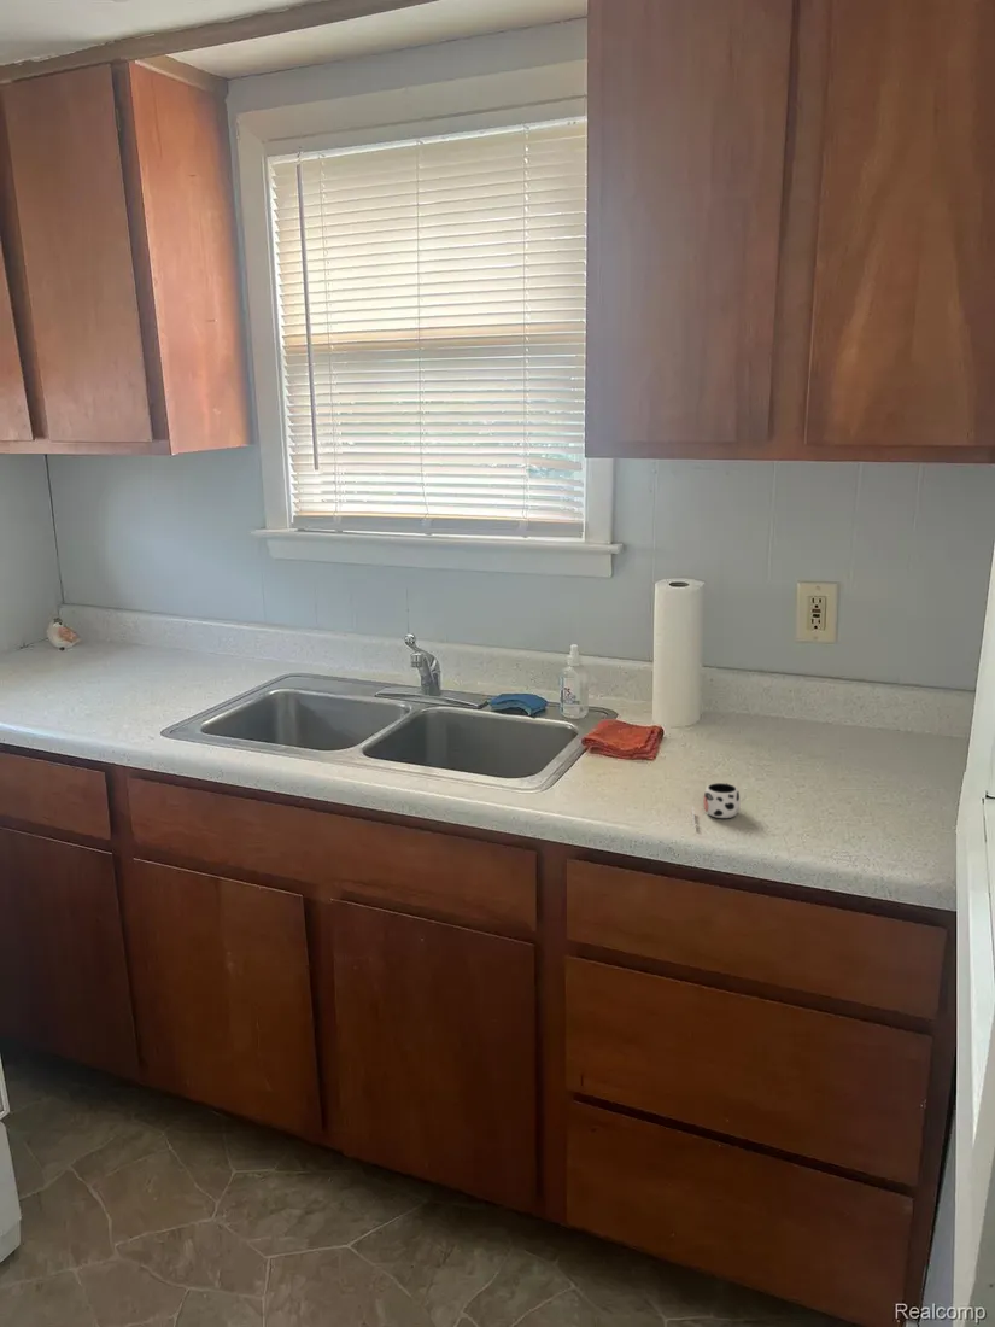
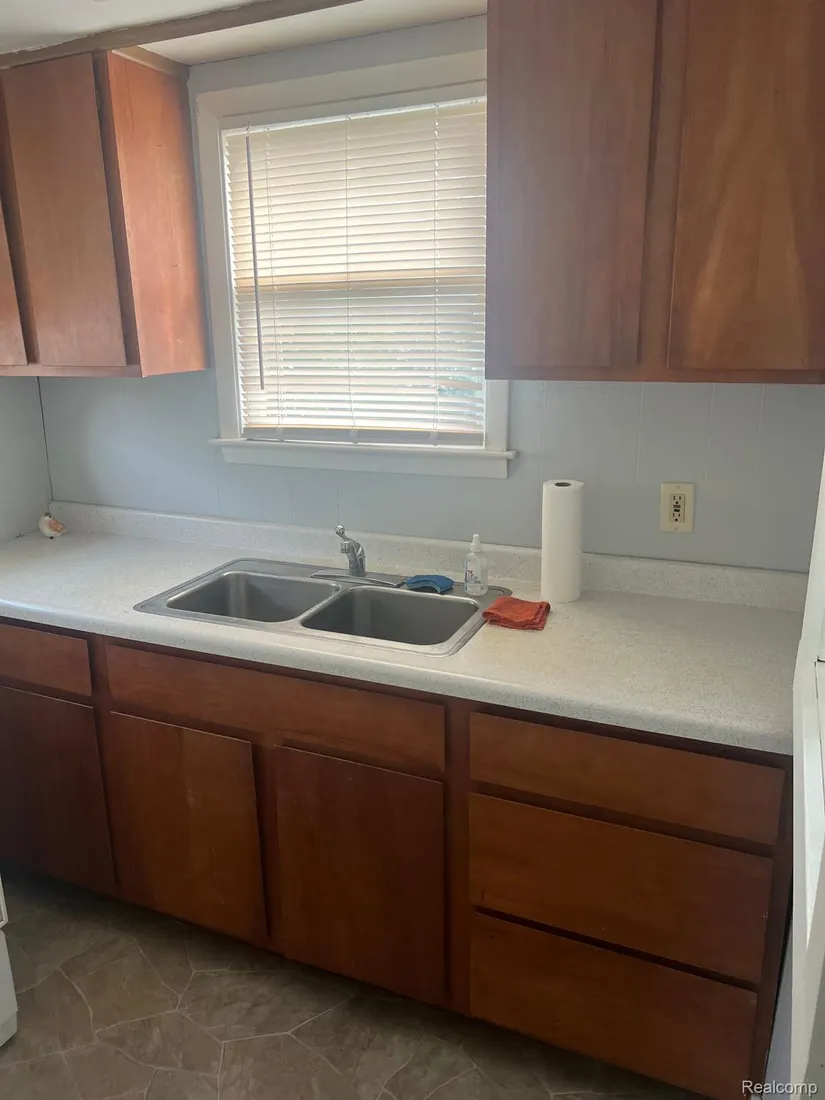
- mug (714, 802)
